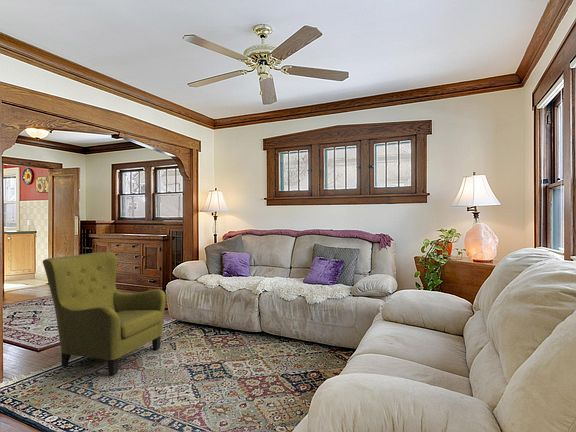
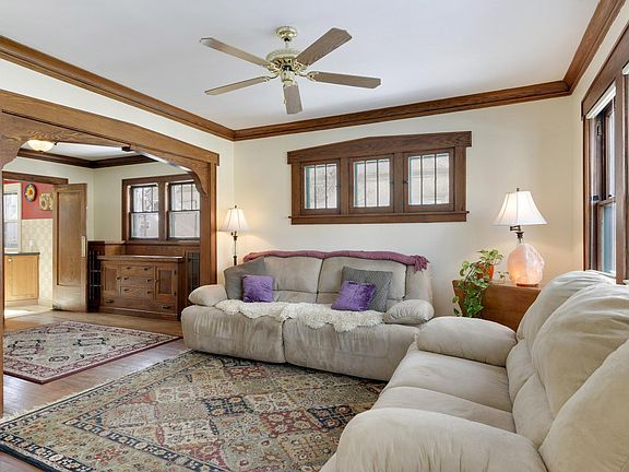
- armchair (104, 306)
